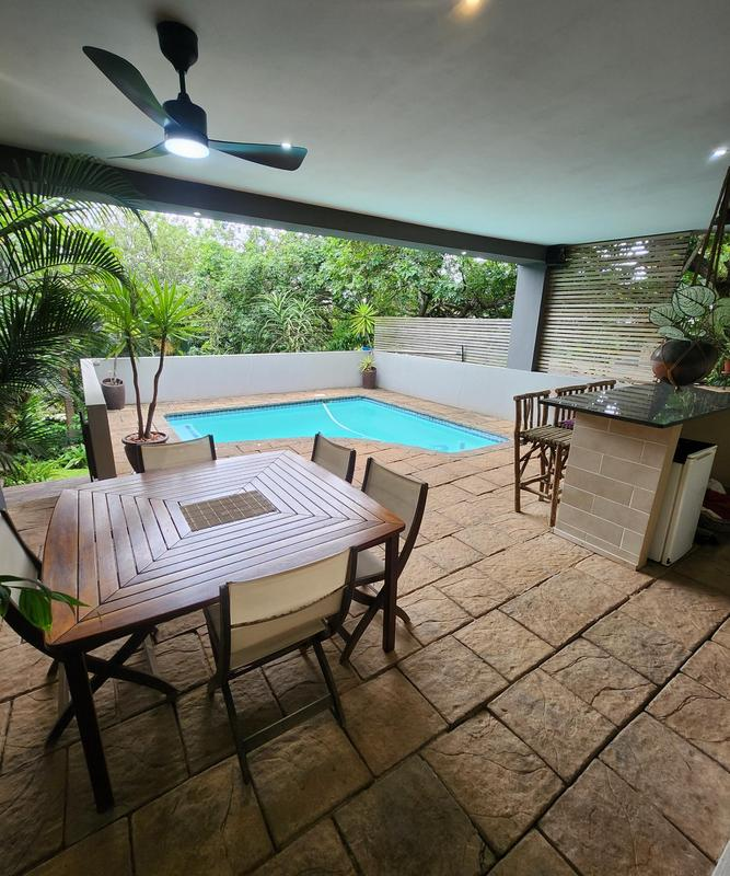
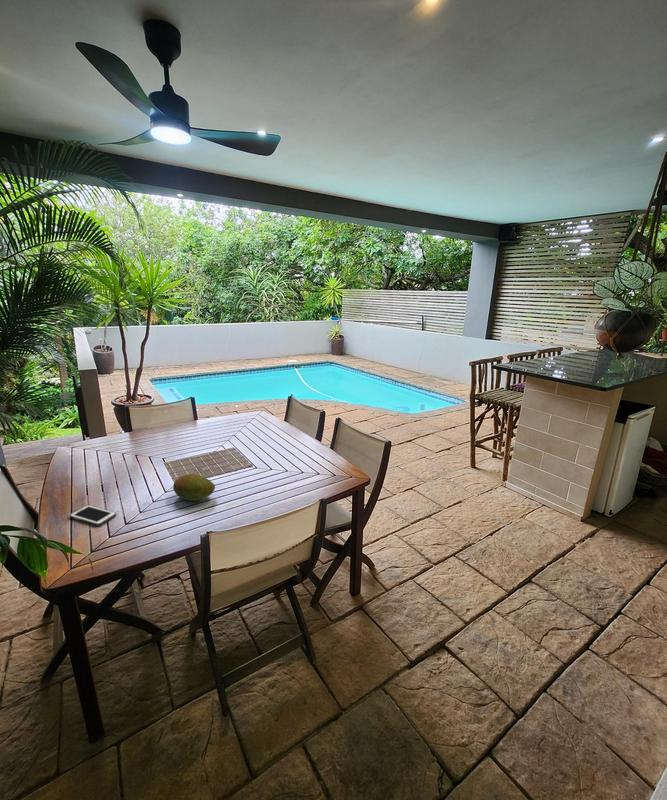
+ fruit (193, 487)
+ cell phone (93, 515)
